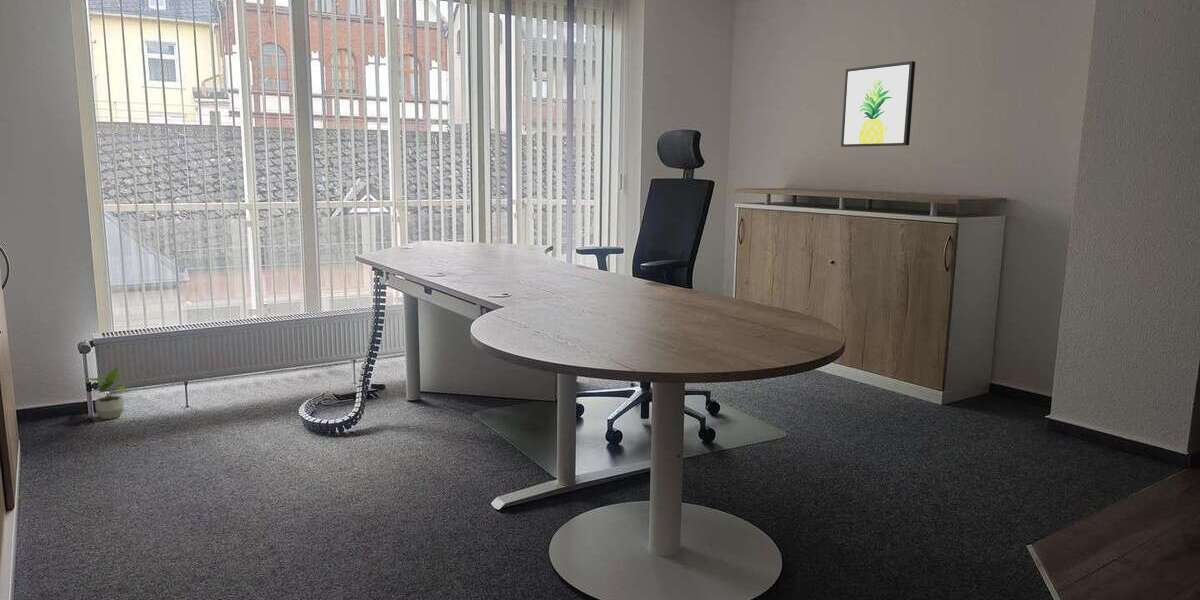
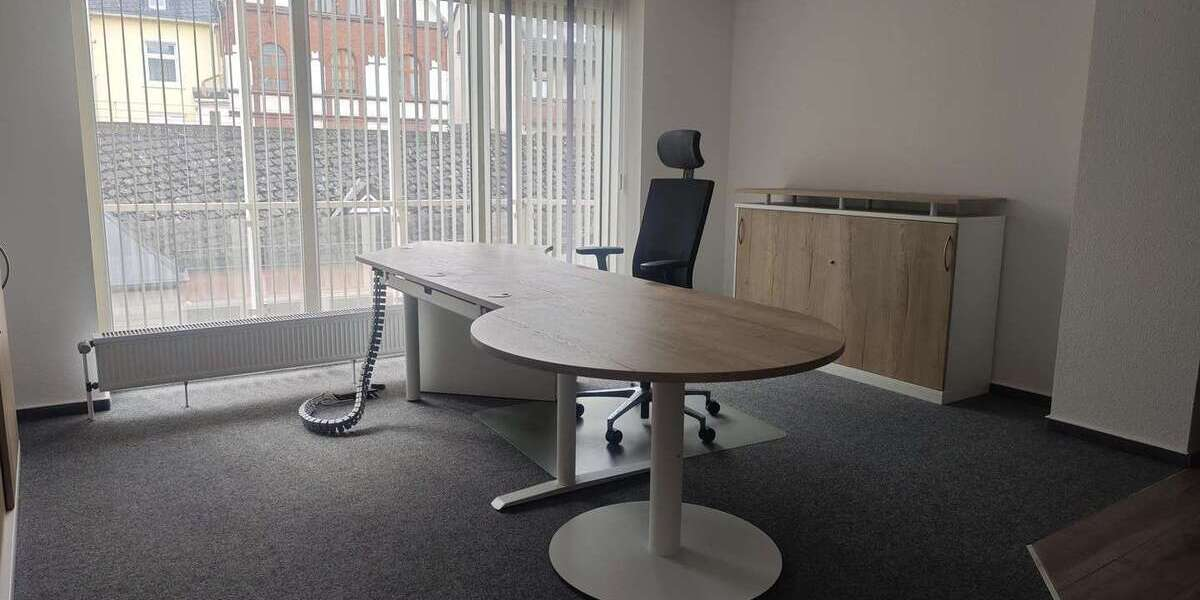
- wall art (876, 106)
- potted plant (108, 391)
